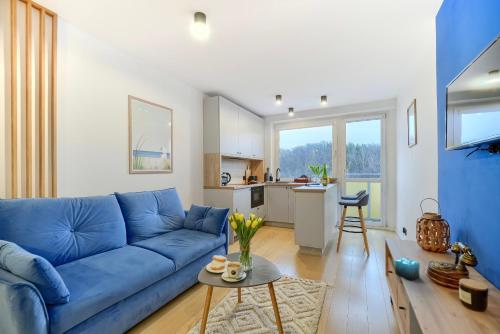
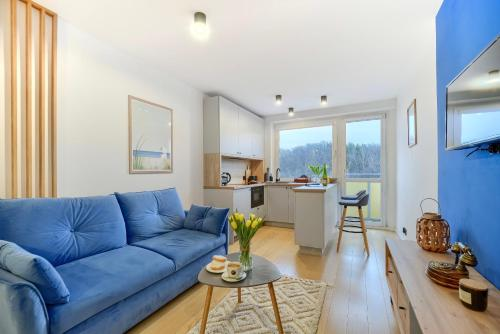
- candle (407, 265)
